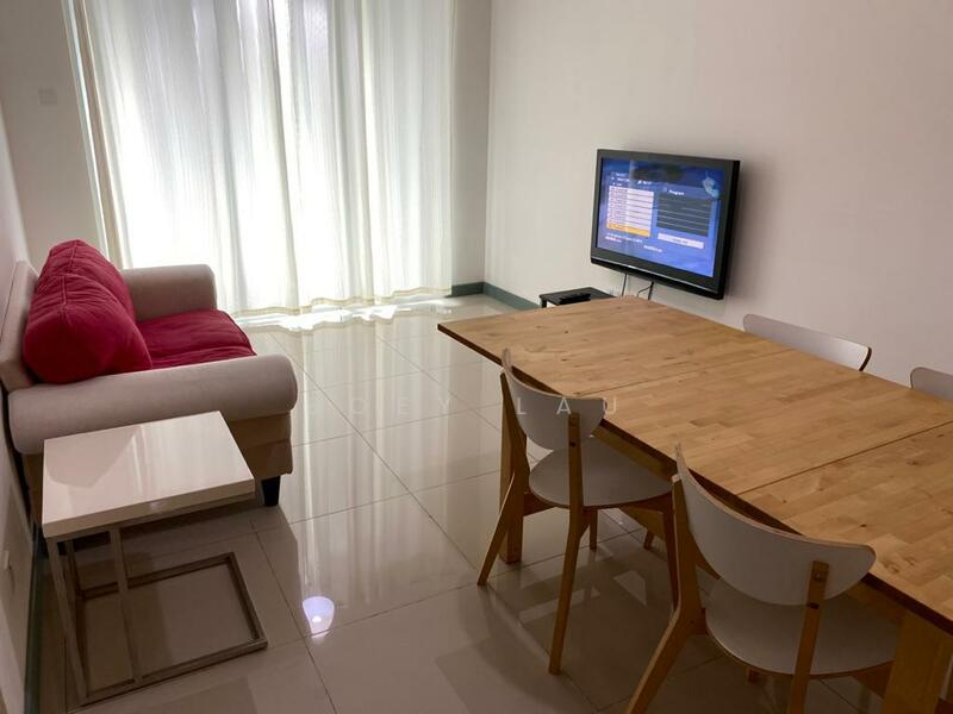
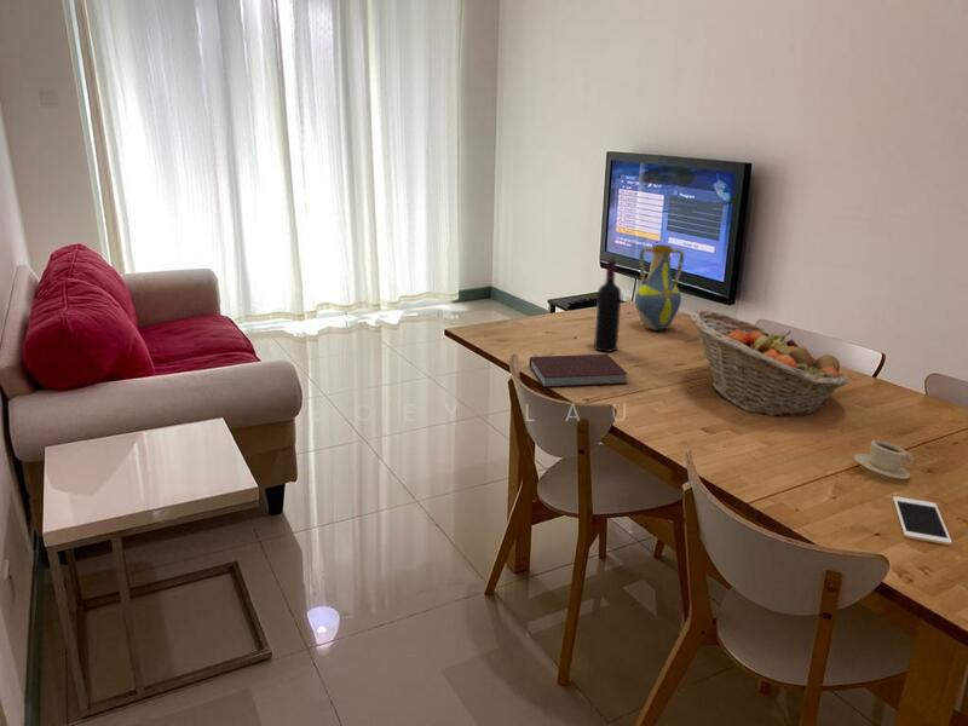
+ vase (658, 287)
+ cup (885, 457)
+ fruit basket (762, 358)
+ notebook (576, 369)
+ cell phone (920, 519)
+ wine bottle (607, 304)
